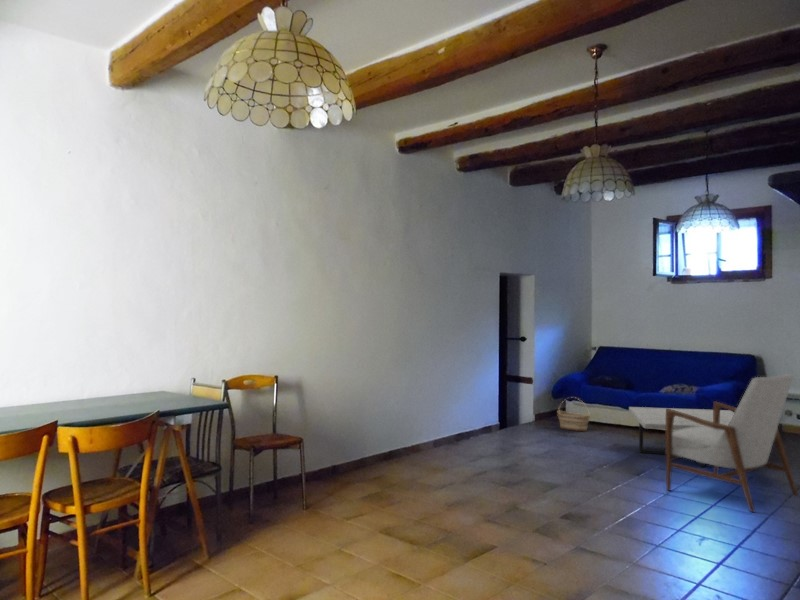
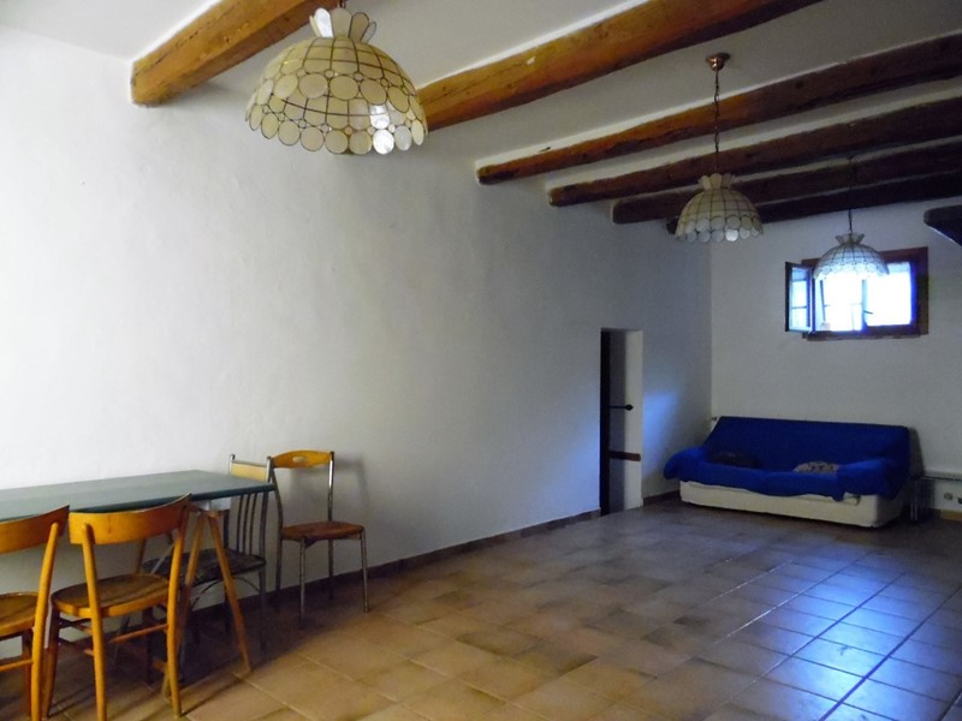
- coffee table (690, 427)
- basket (573, 413)
- armchair (730, 431)
